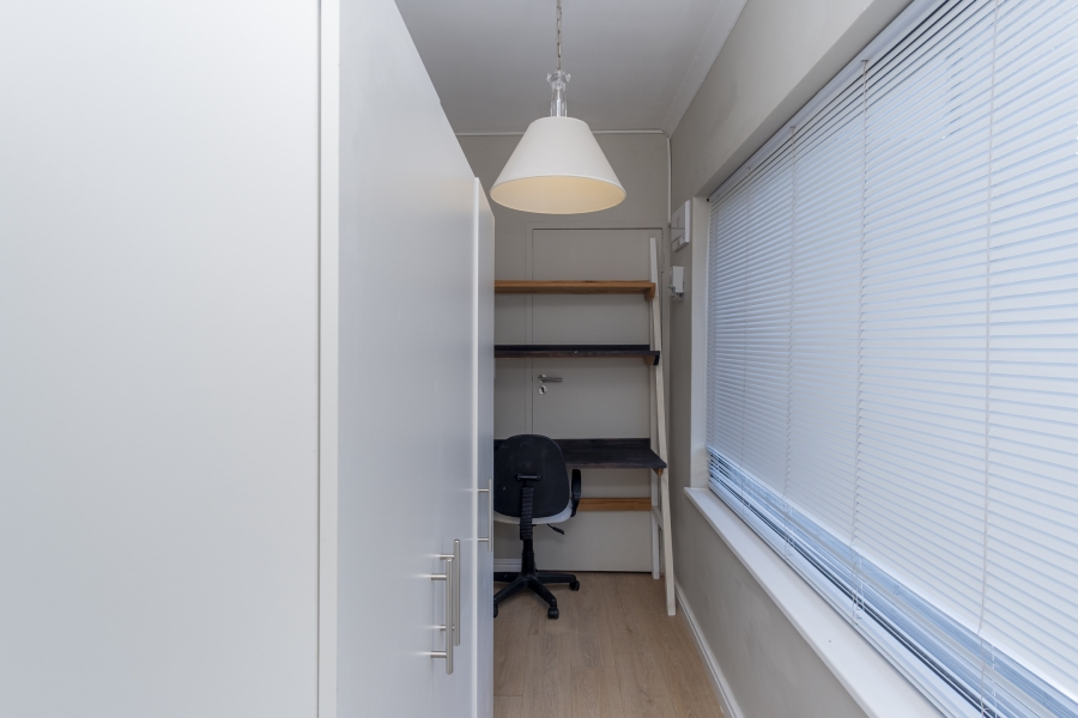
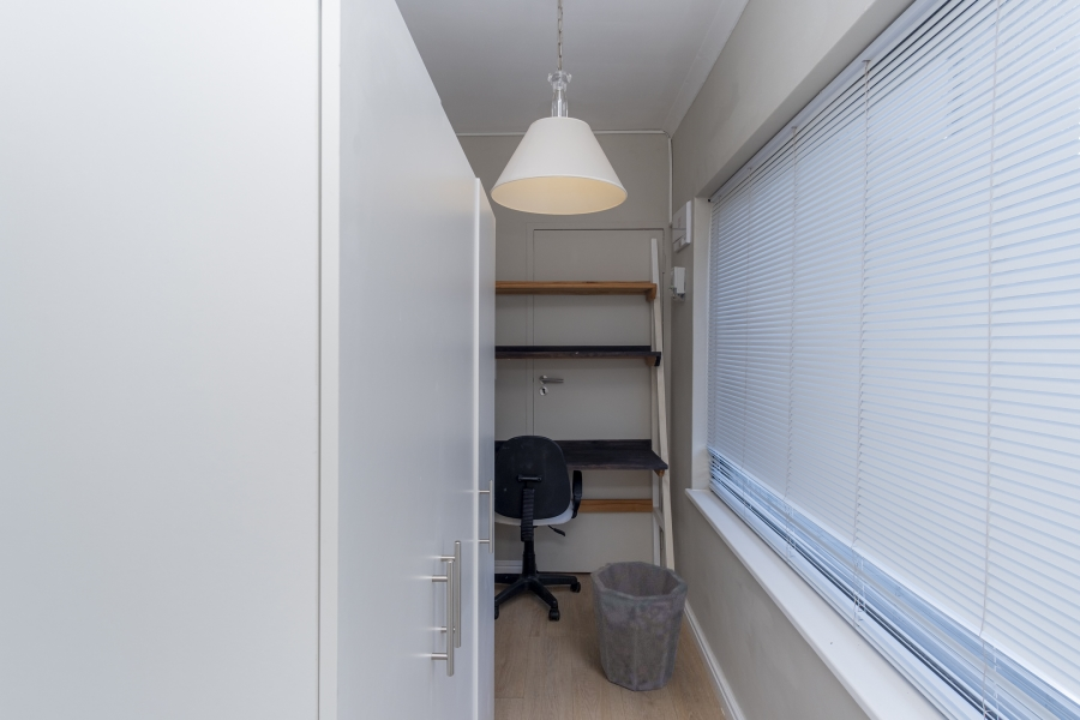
+ waste bin (637, 624)
